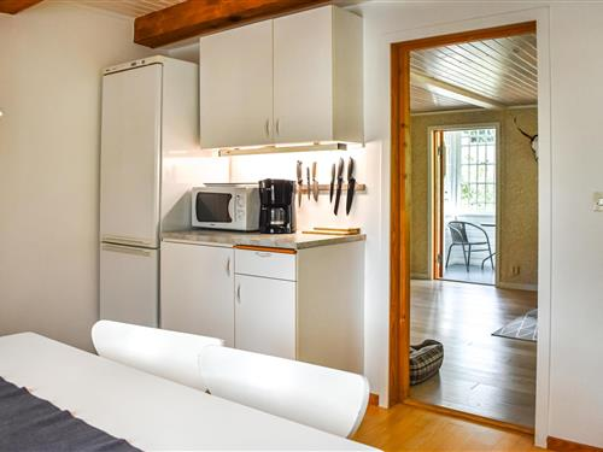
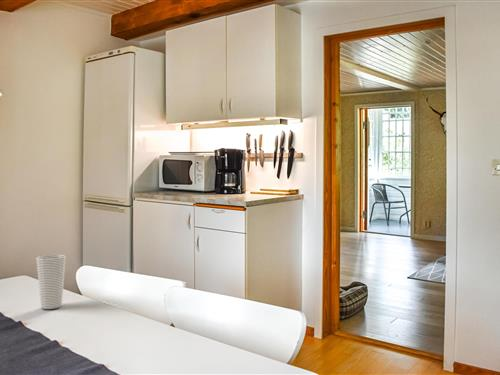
+ cup (51, 281)
